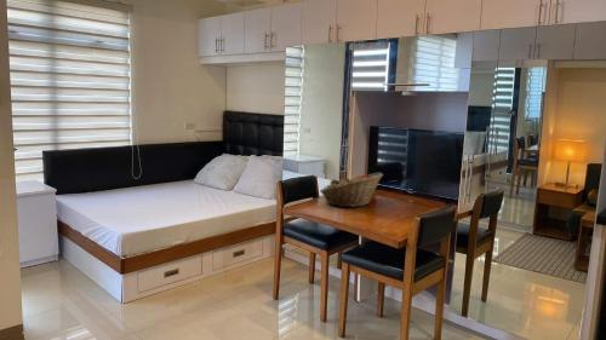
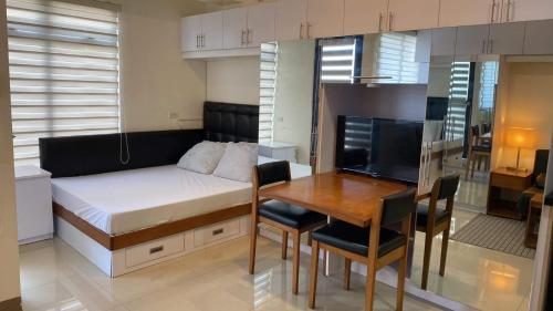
- fruit basket (351, 188)
